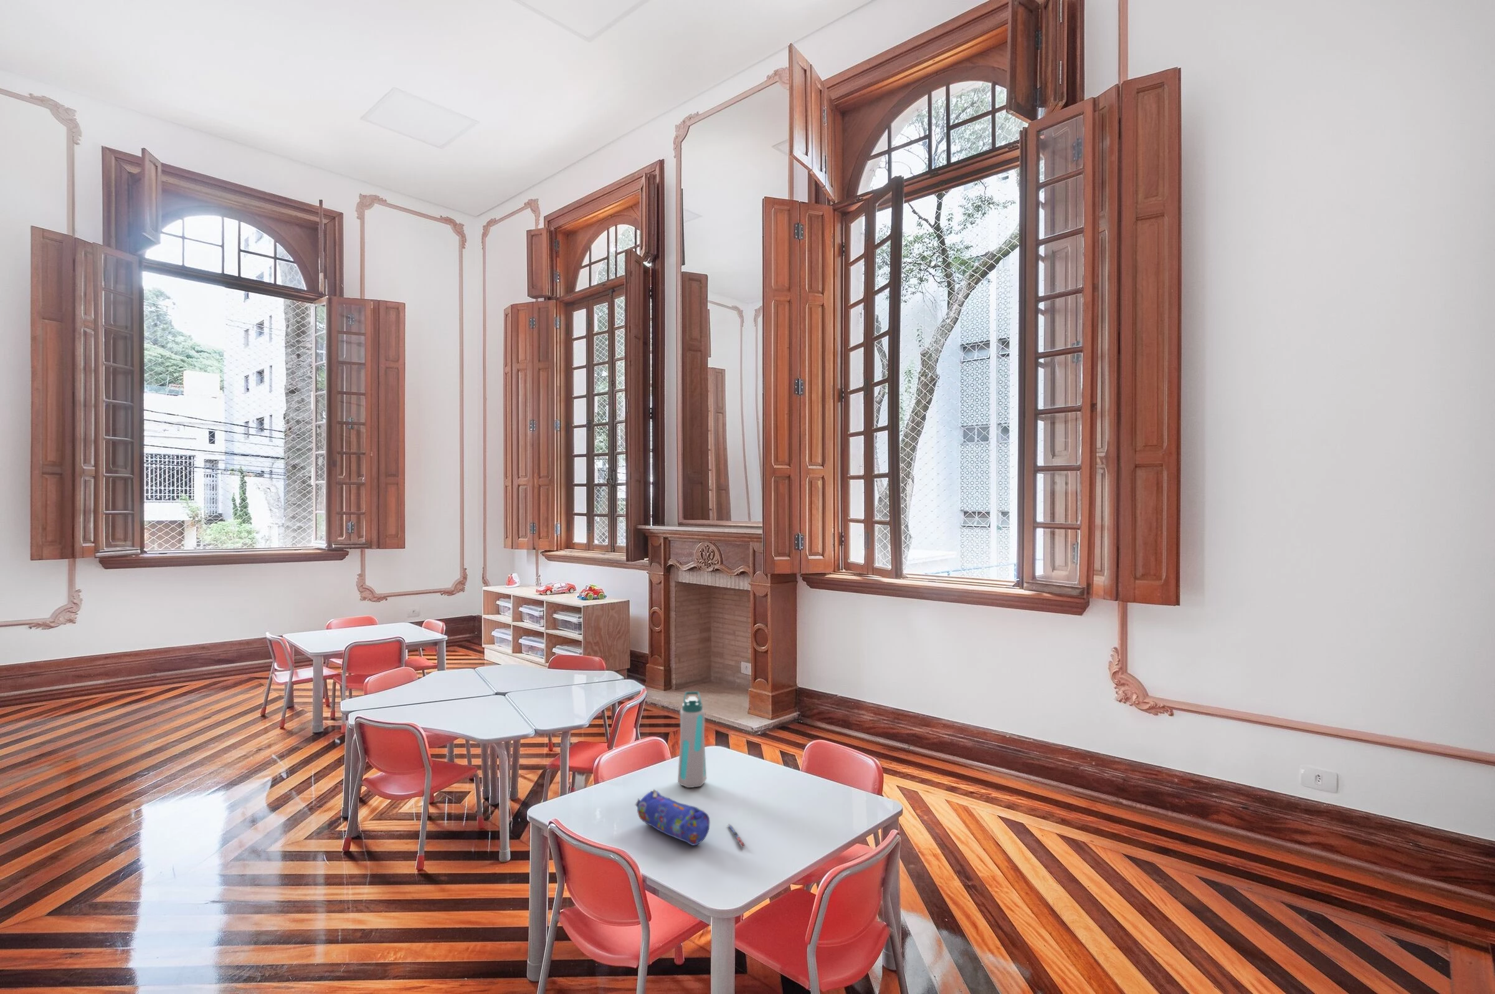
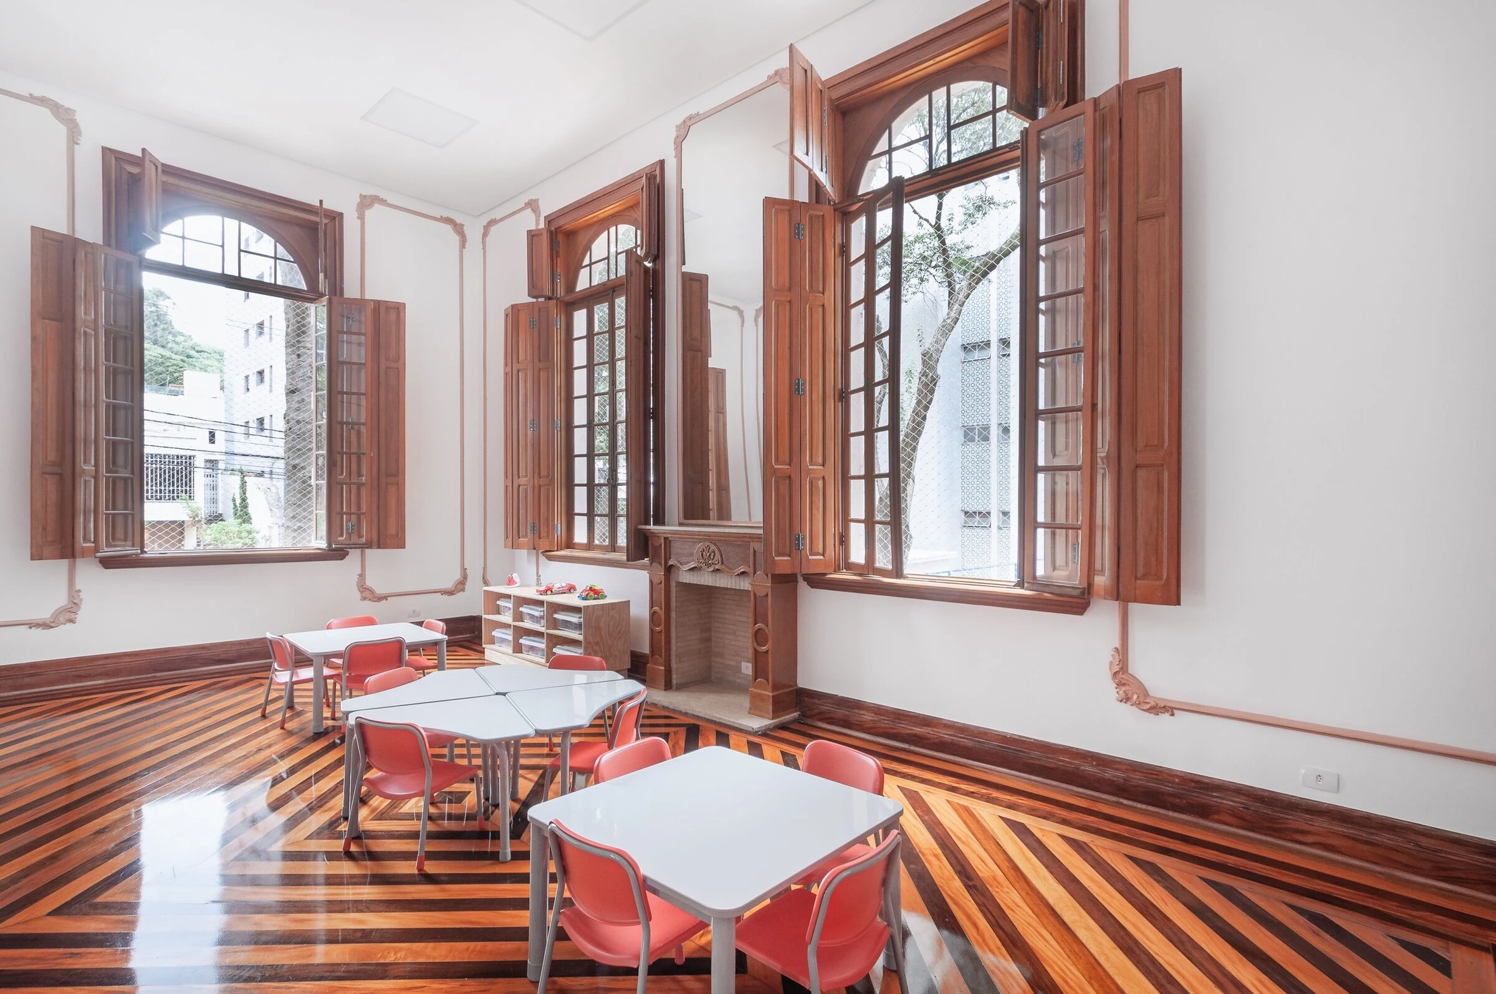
- water bottle (691, 739)
- pencil case (672, 815)
- pen (735, 834)
